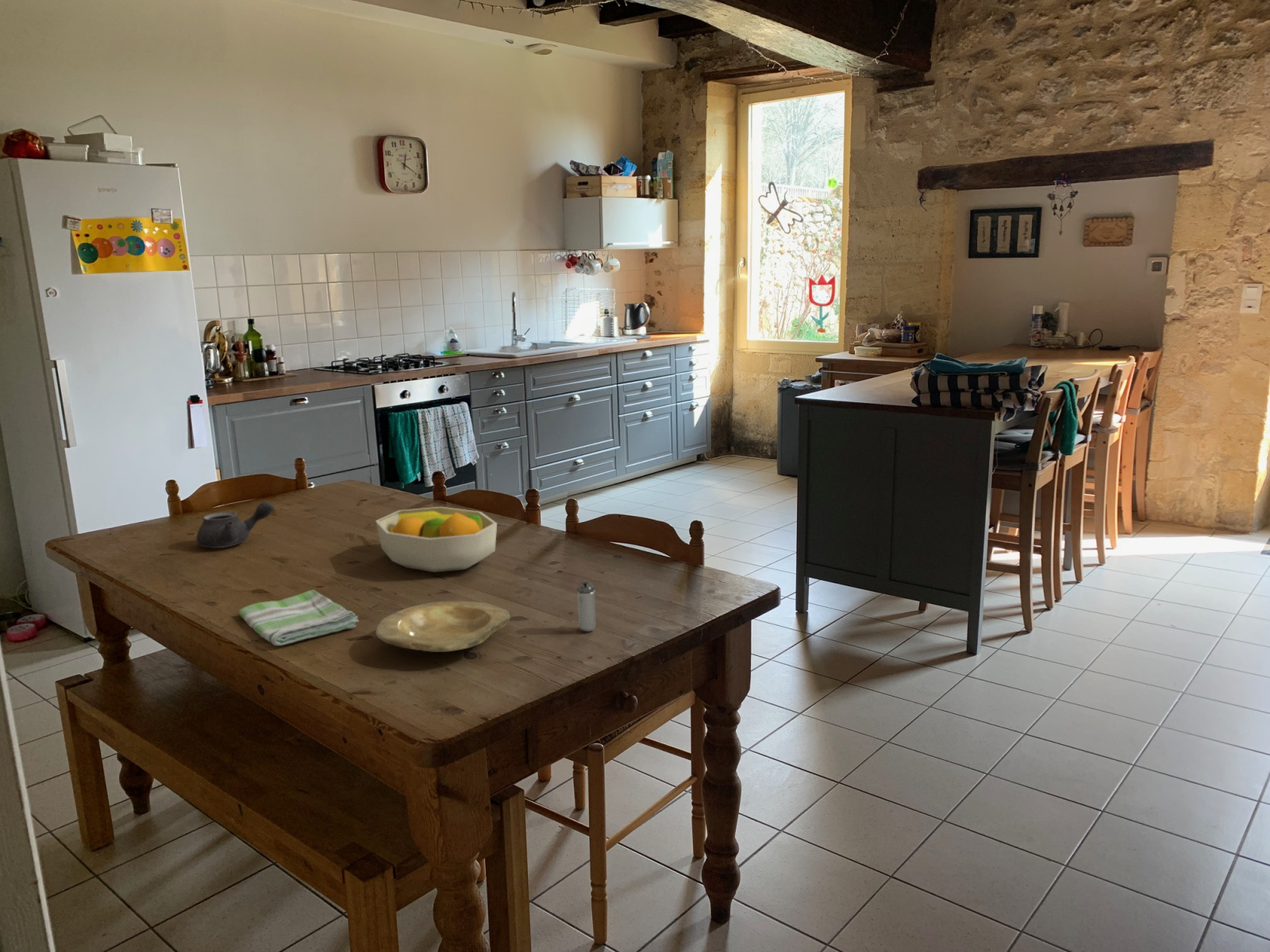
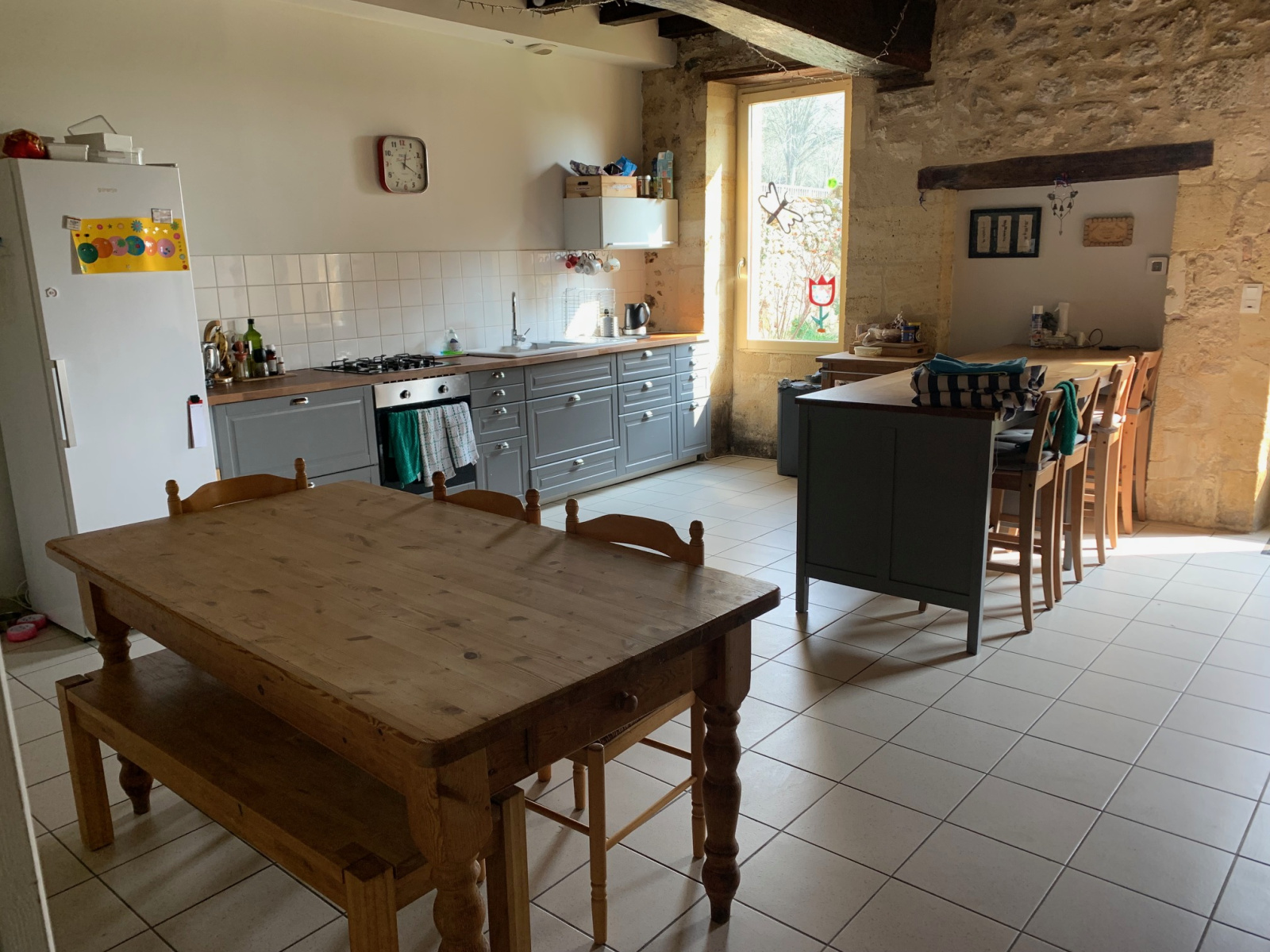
- plate (444, 629)
- dish towel (296, 613)
- shaker (587, 605)
- teapot (236, 524)
- fruit bowl (436, 532)
